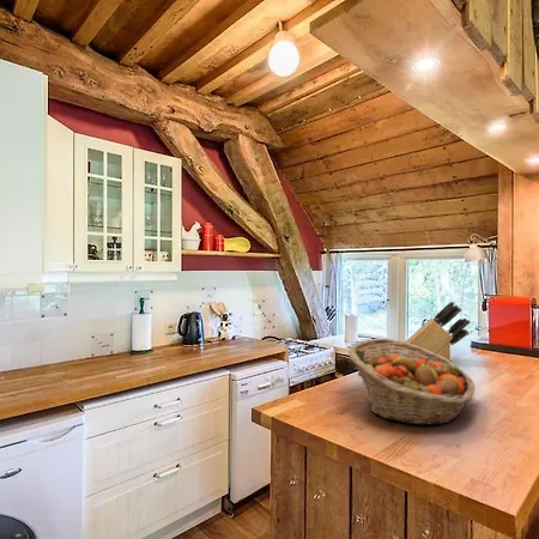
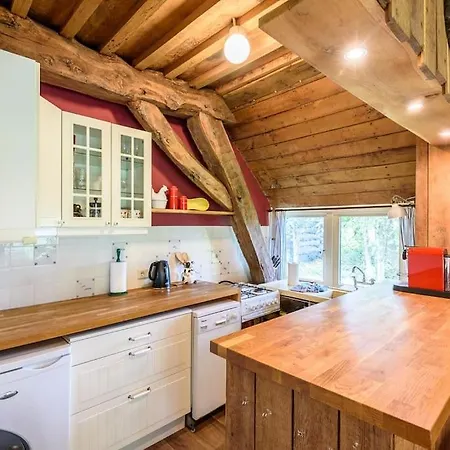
- fruit basket (410, 376)
- knife block (430, 331)
